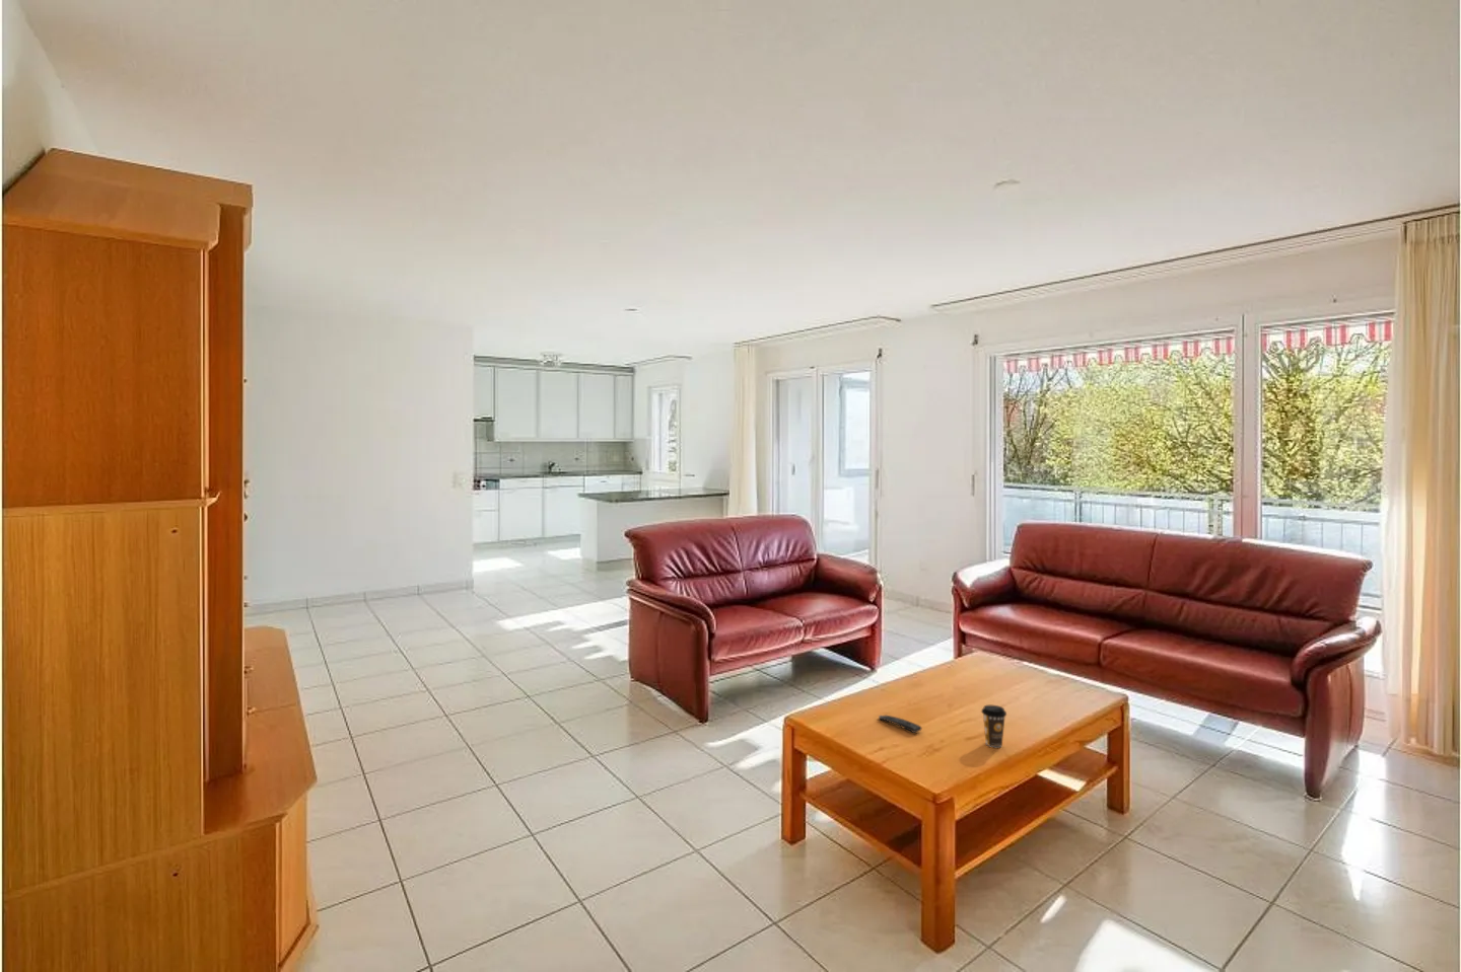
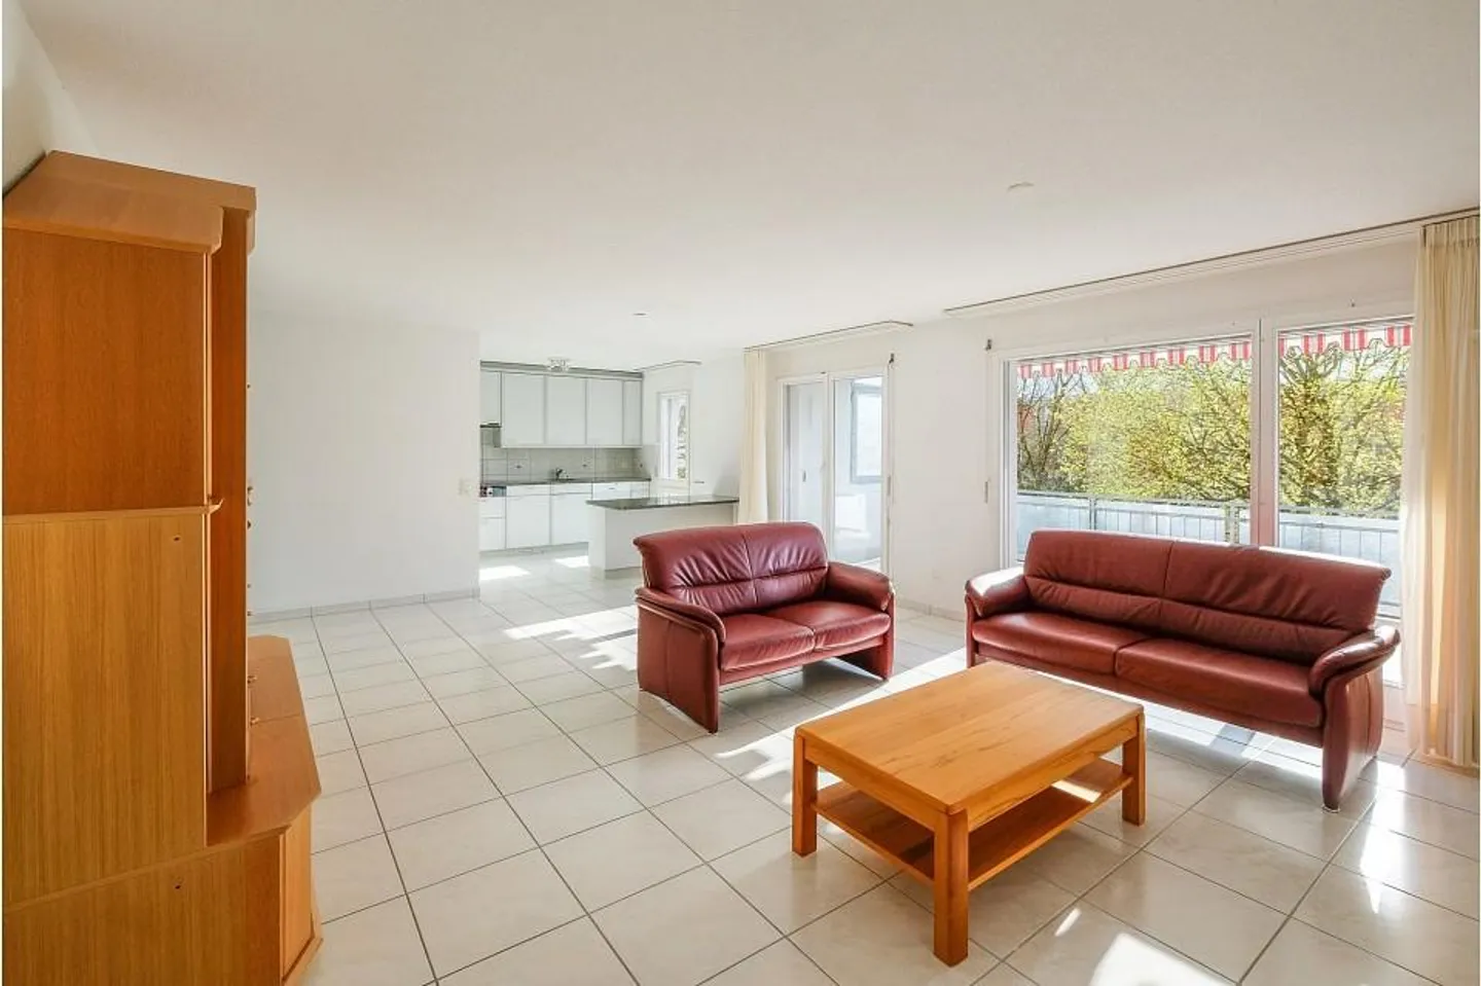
- coffee cup (993, 726)
- remote control (898, 721)
